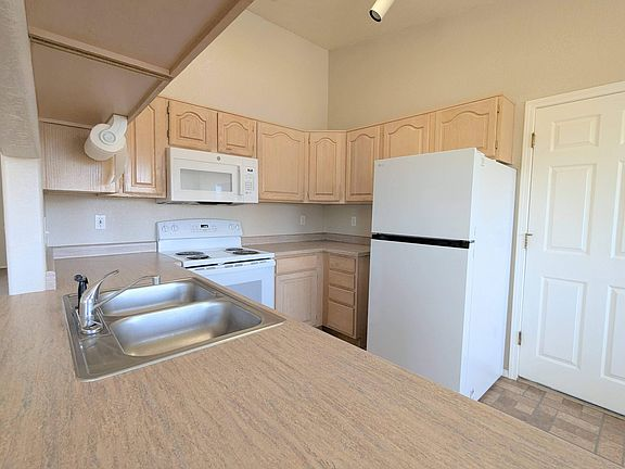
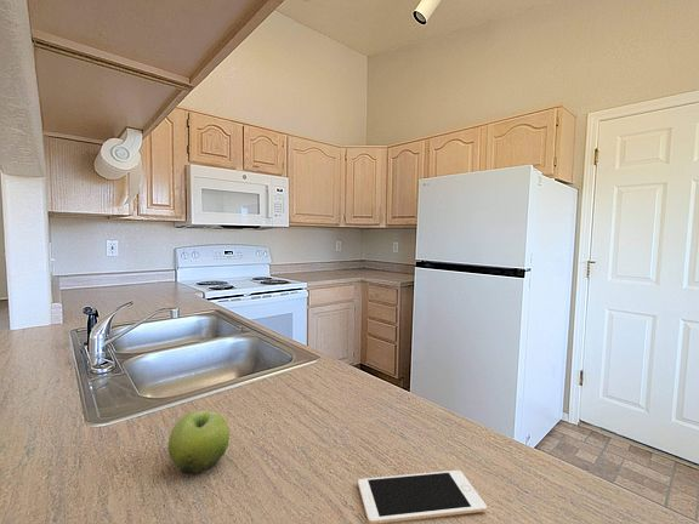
+ fruit (199, 439)
+ cell phone (419, 494)
